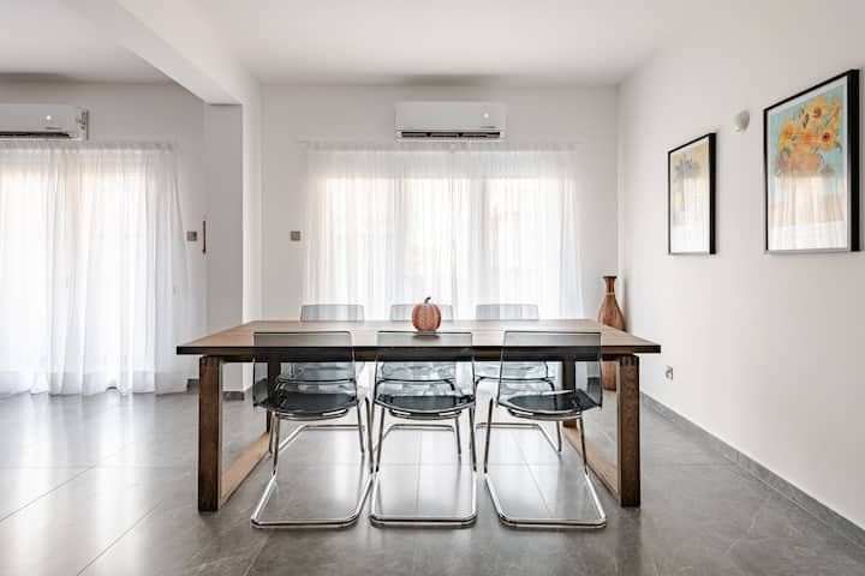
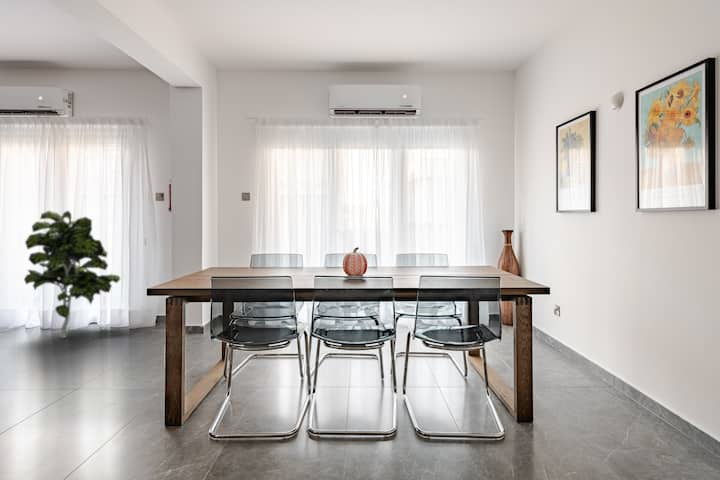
+ indoor plant (71, 274)
